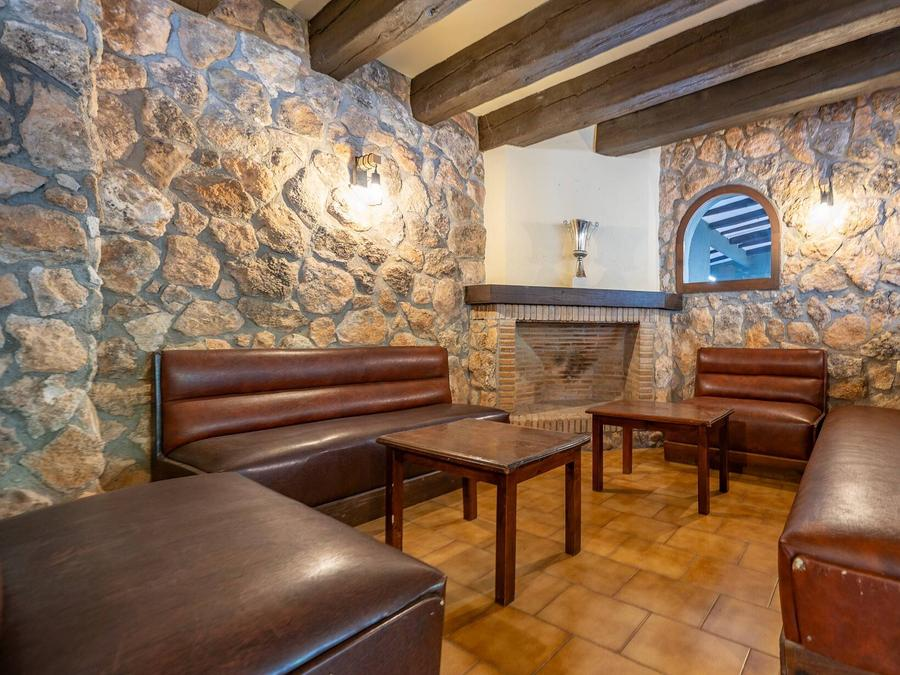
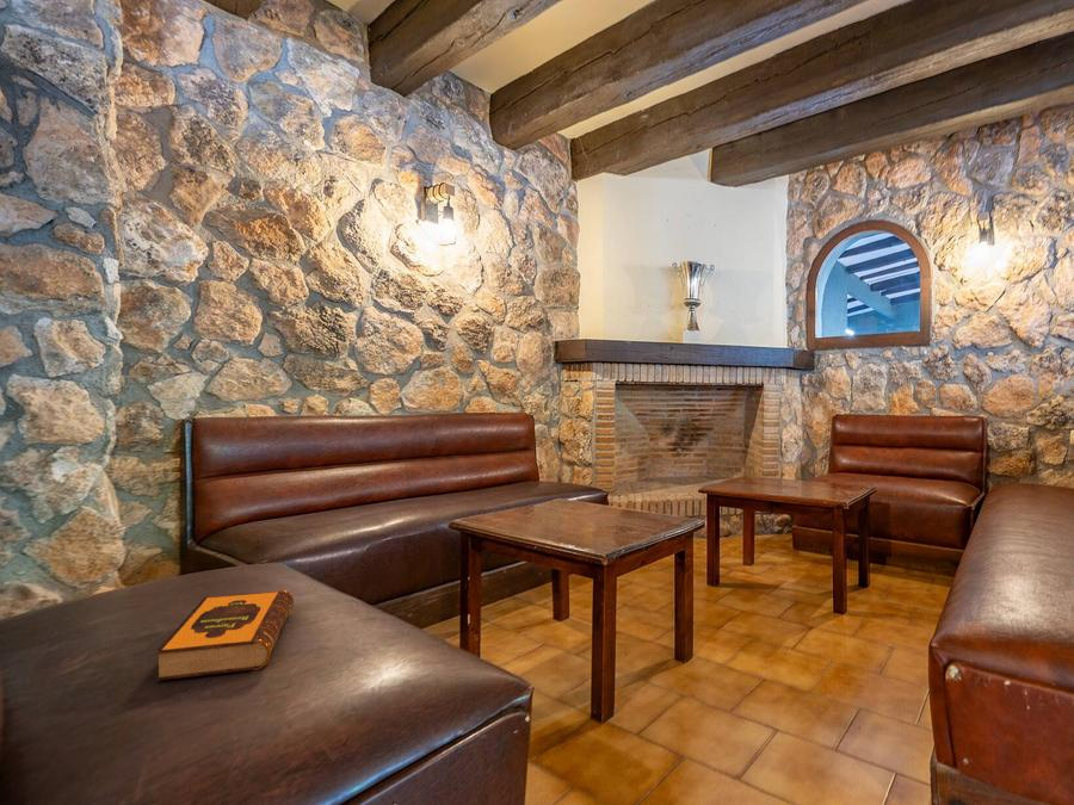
+ hardback book (234, 628)
